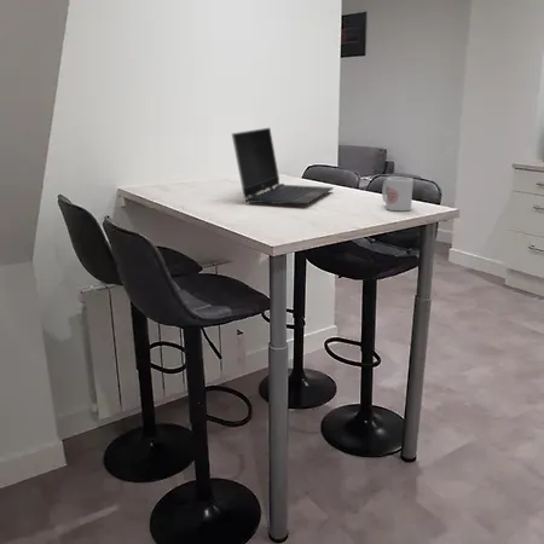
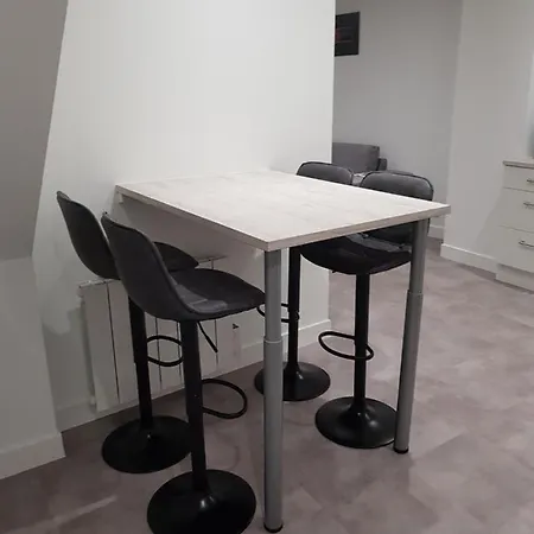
- mug (395, 192)
- laptop computer (276, 164)
